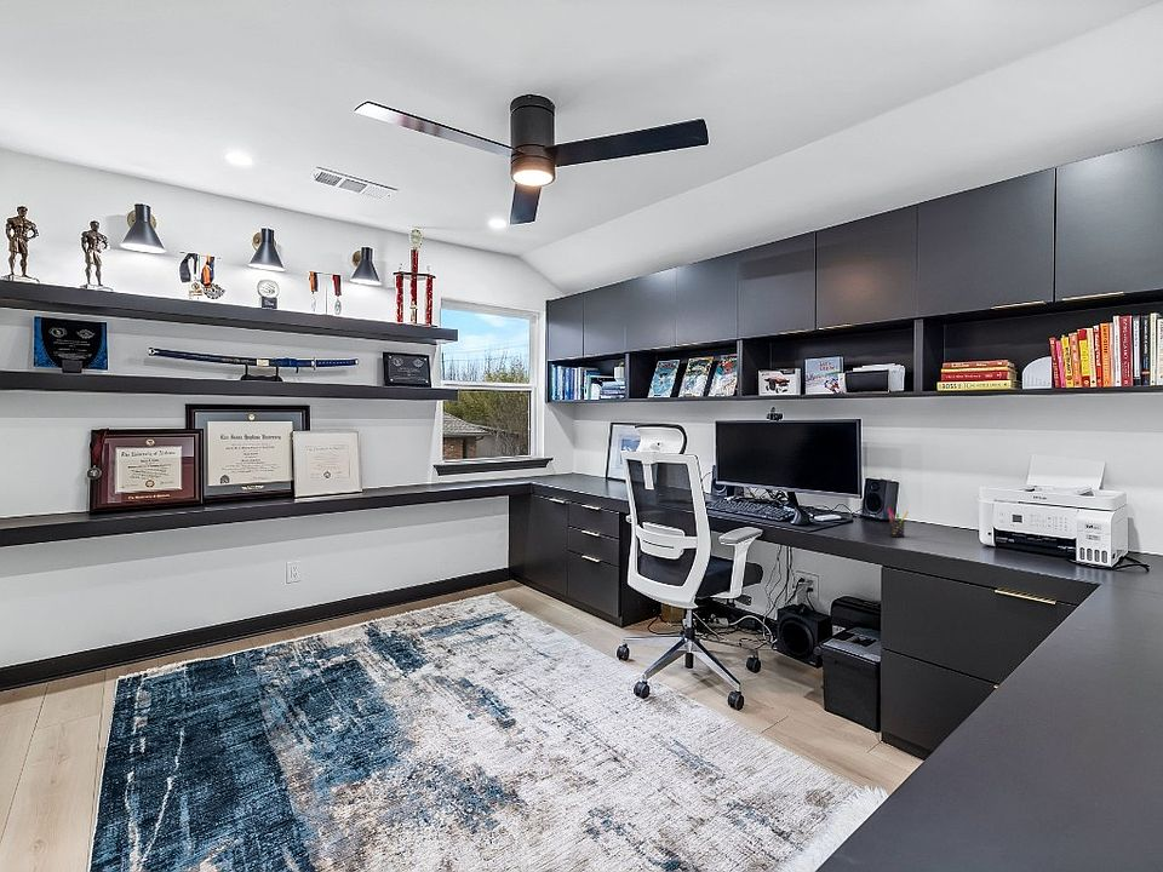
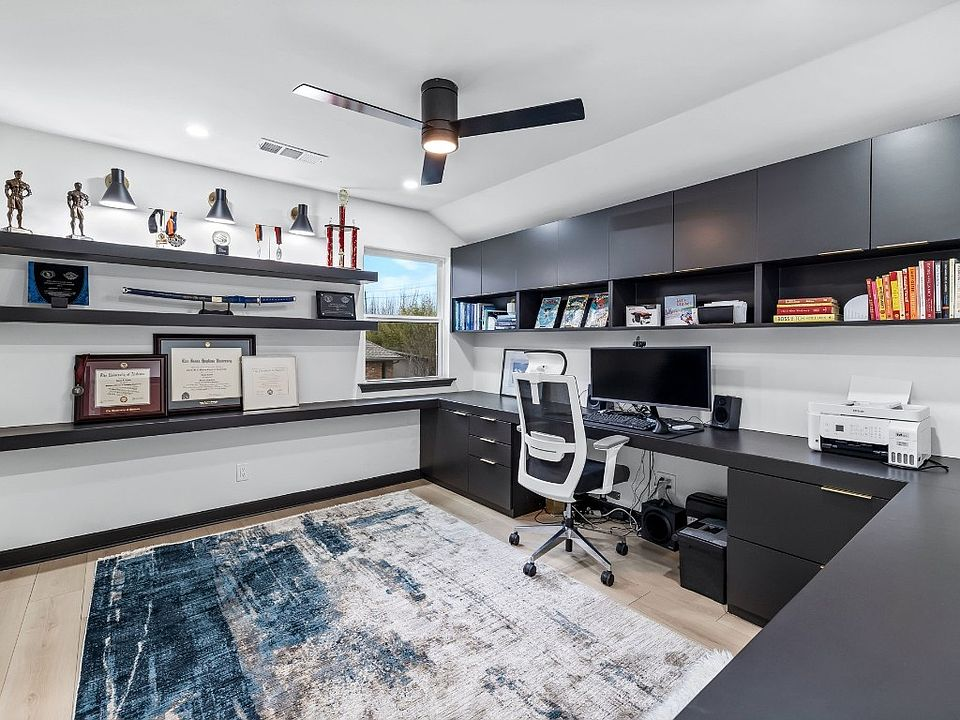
- pen holder (895, 522)
